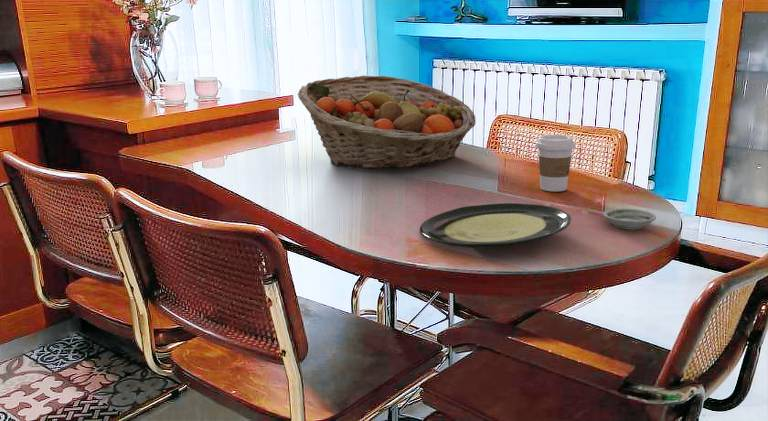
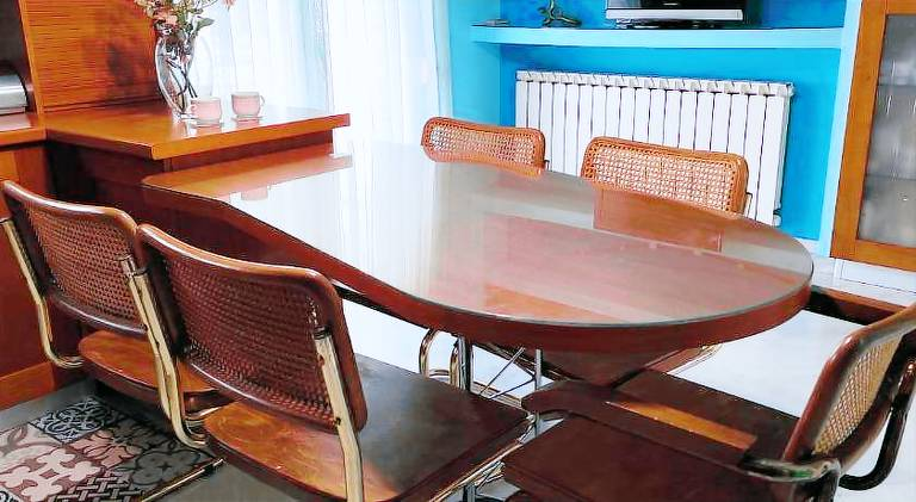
- fruit basket (388, 118)
- coffee cup (554, 163)
- plate (493, 224)
- saucer (628, 220)
